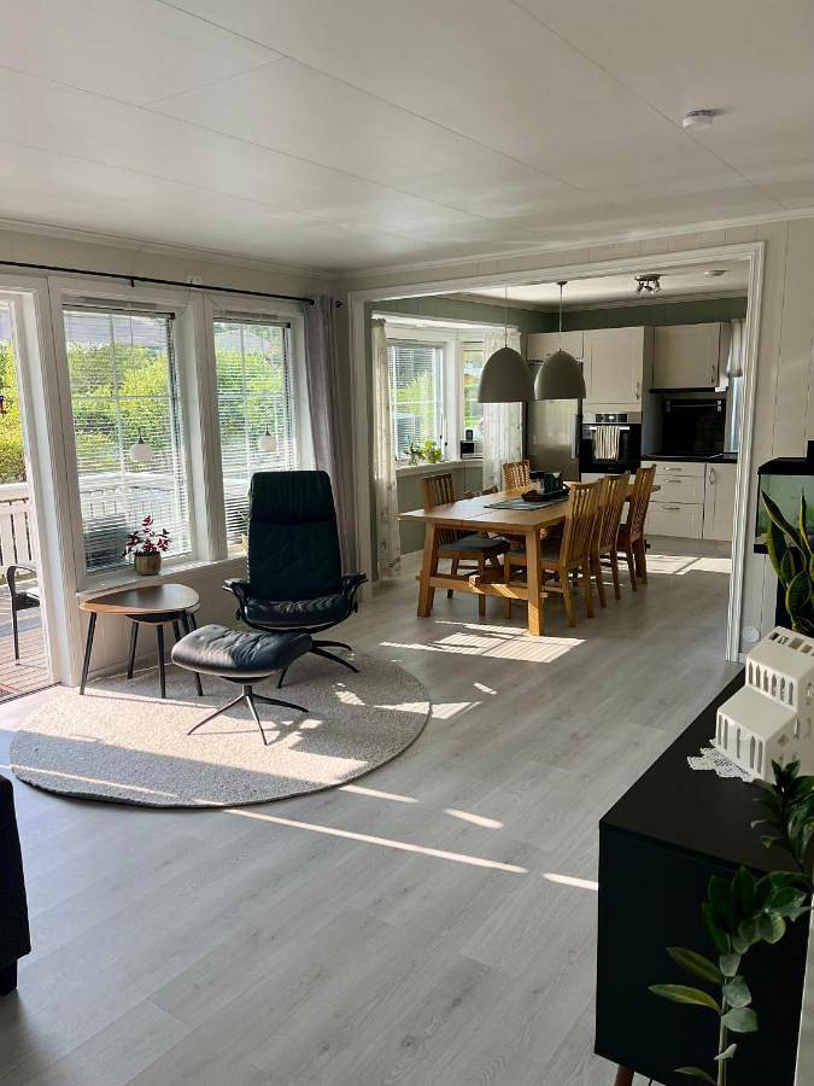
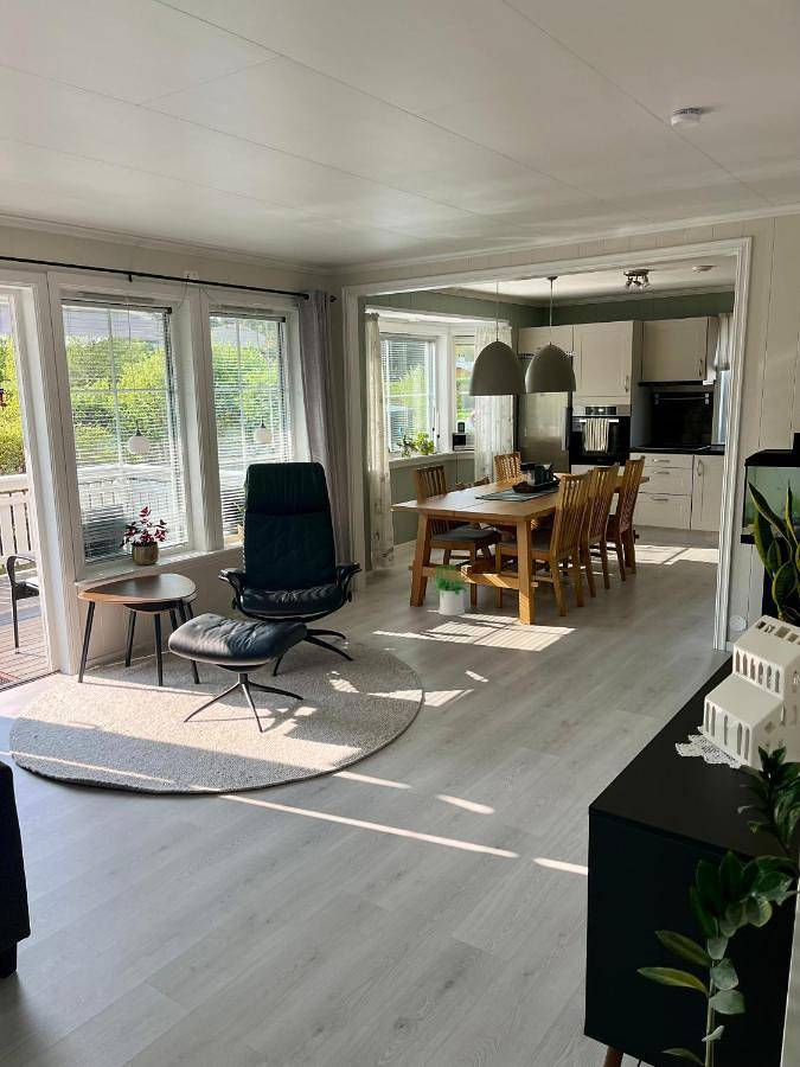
+ potted plant (448, 588)
